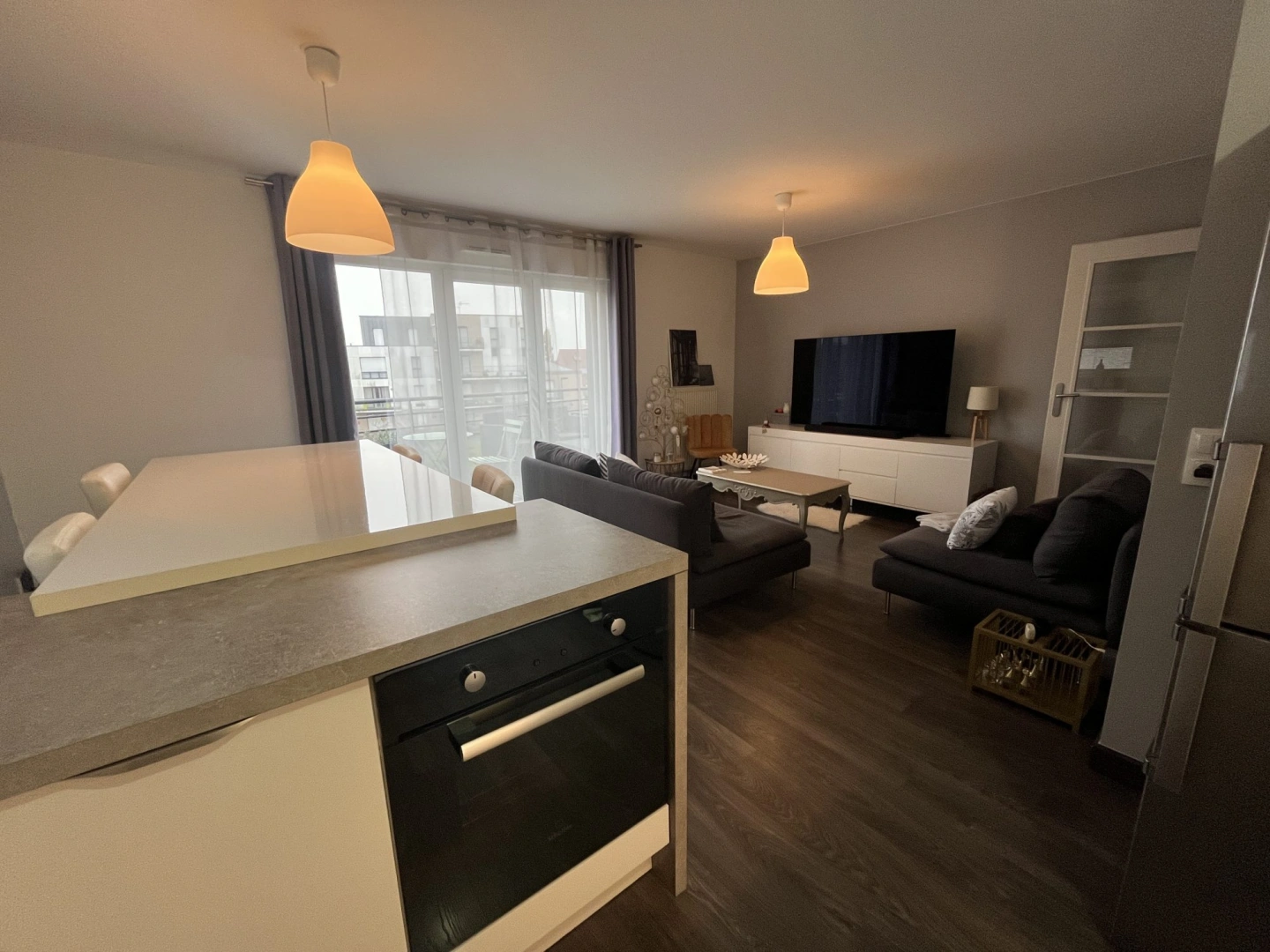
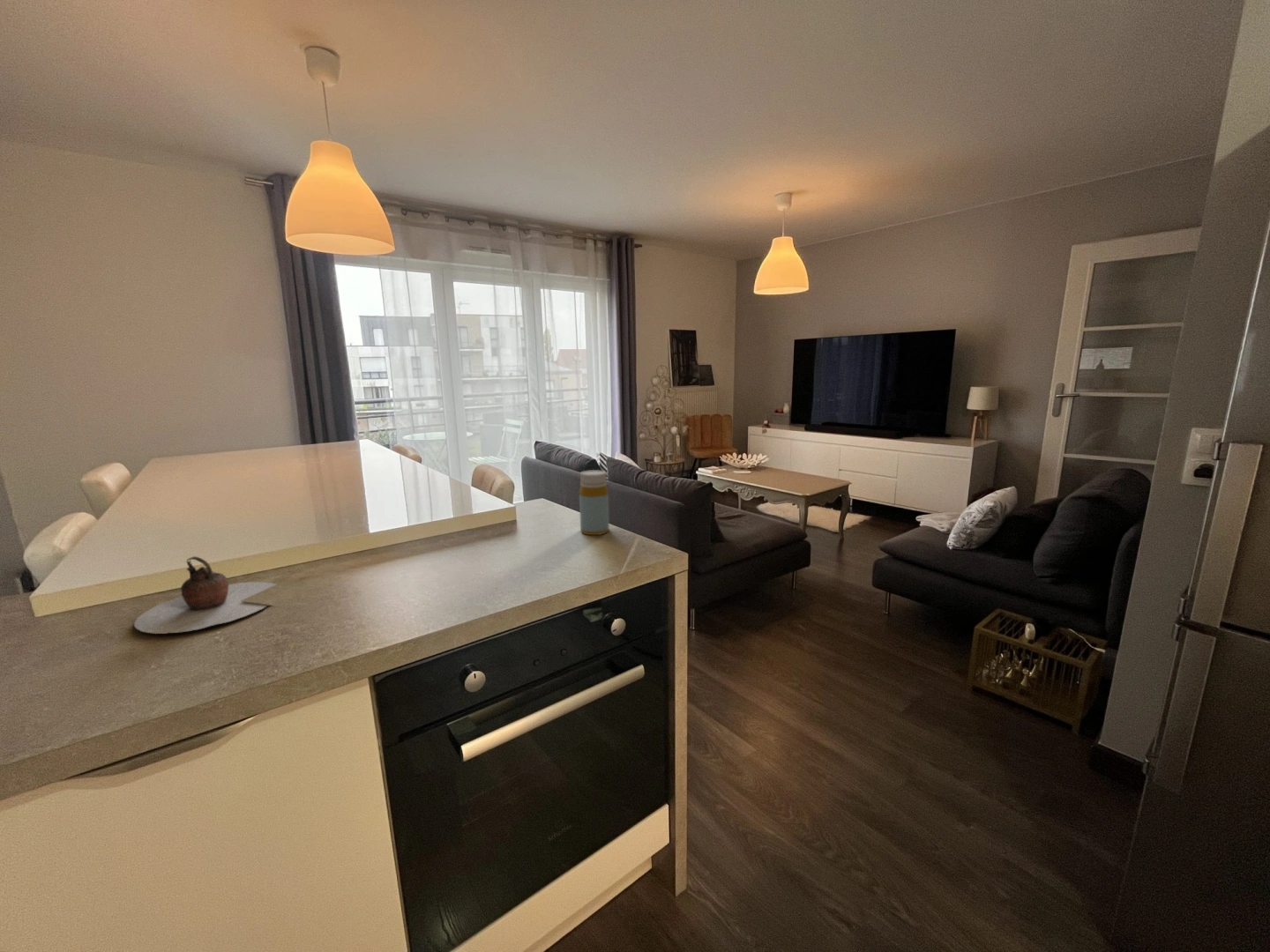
+ teapot (210, 581)
+ bottle (594, 502)
